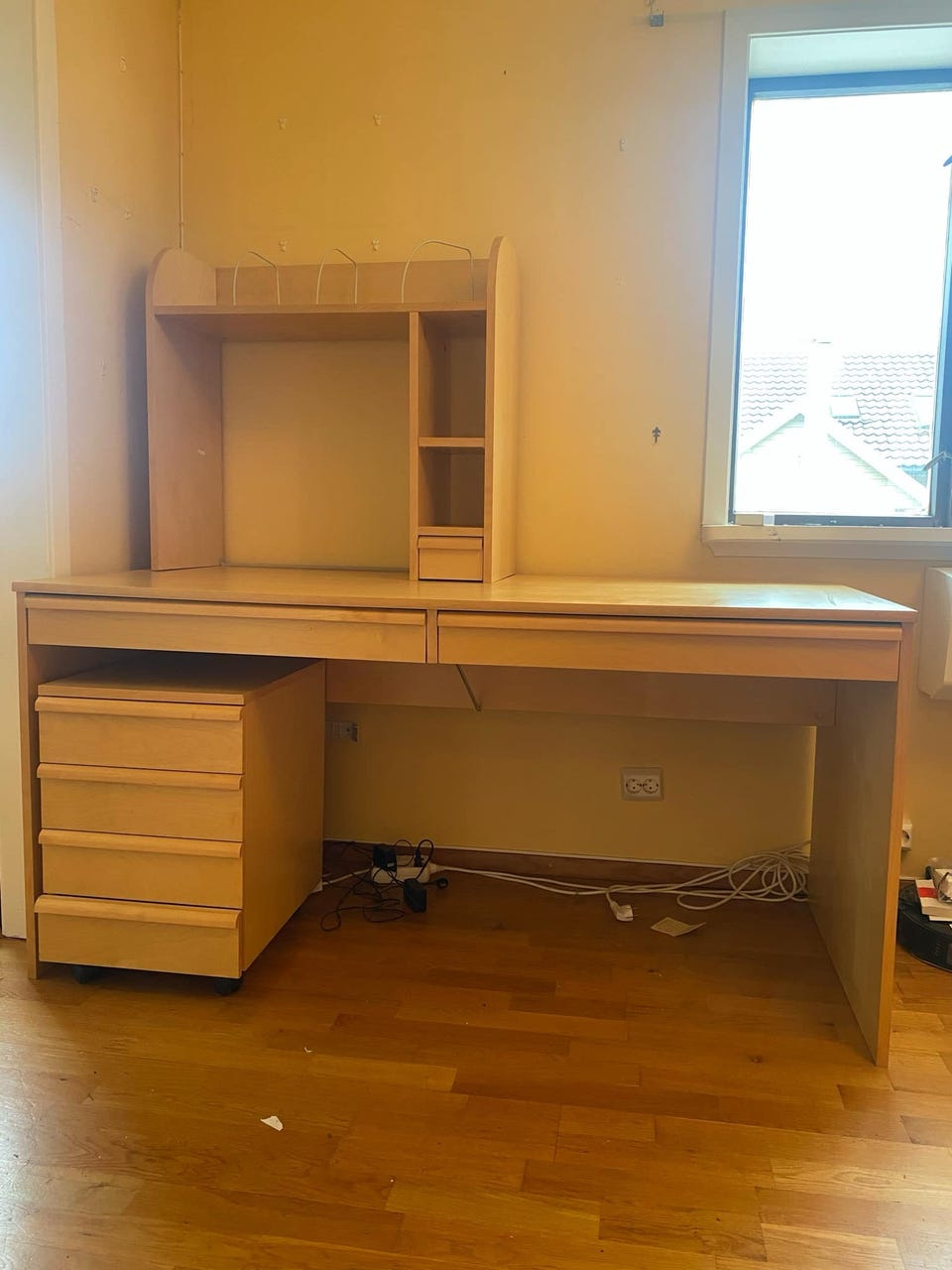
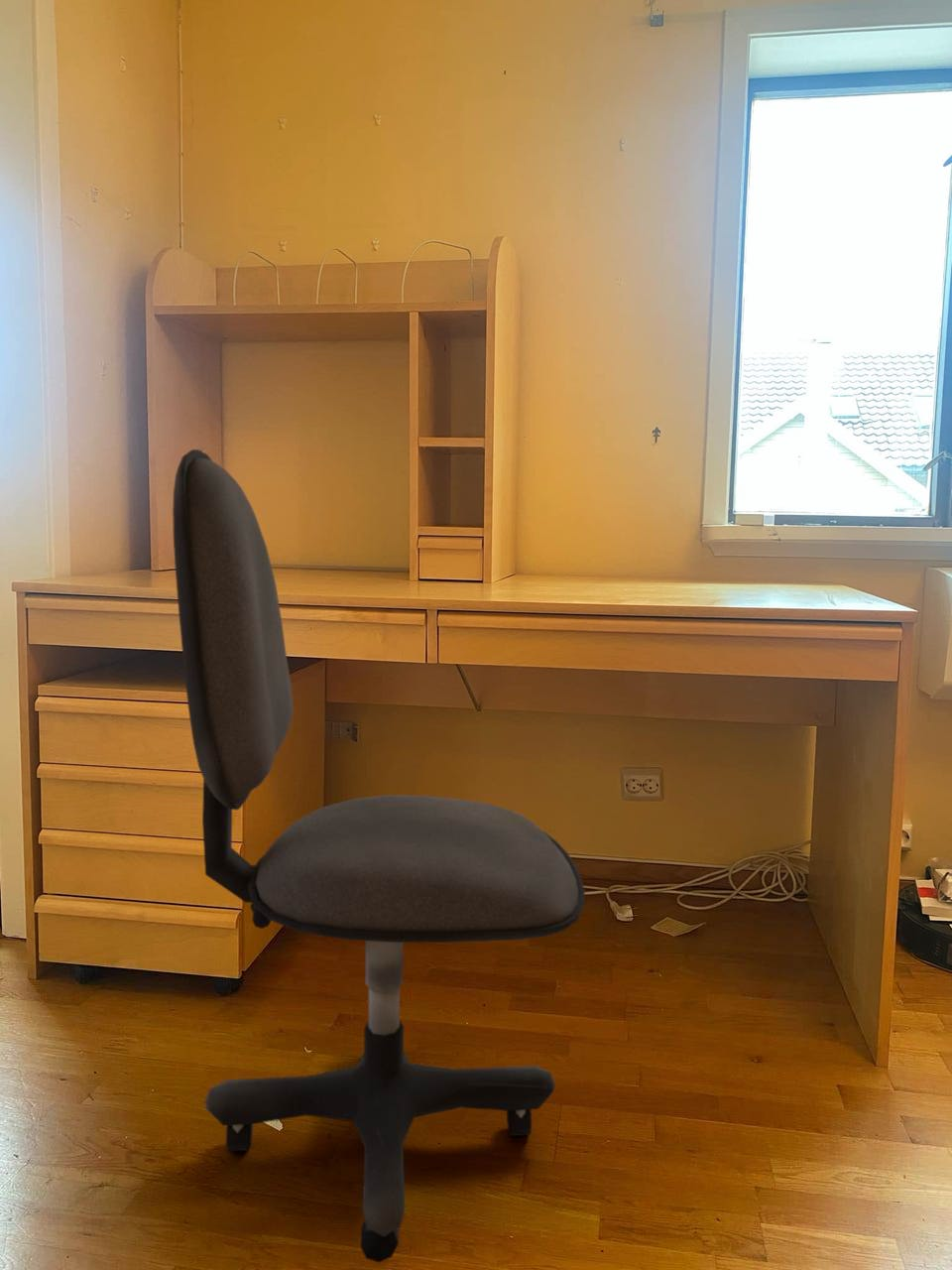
+ office chair (390, 815)
